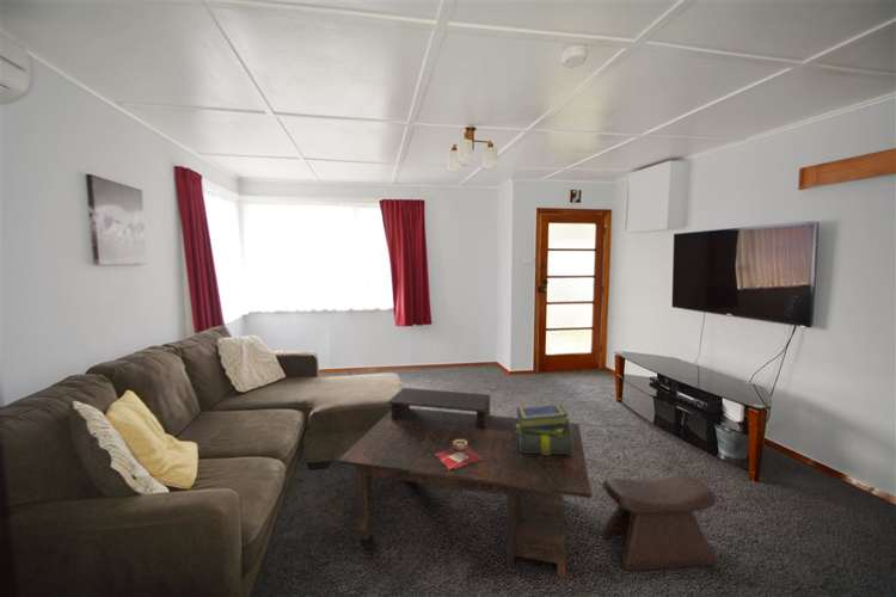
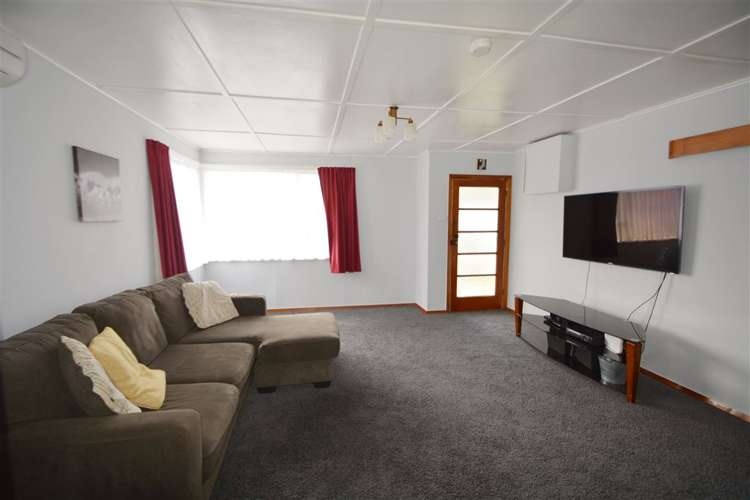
- stool (656, 517)
- stack of books (542, 427)
- decorative bowl (458, 449)
- coffee table (470, 467)
